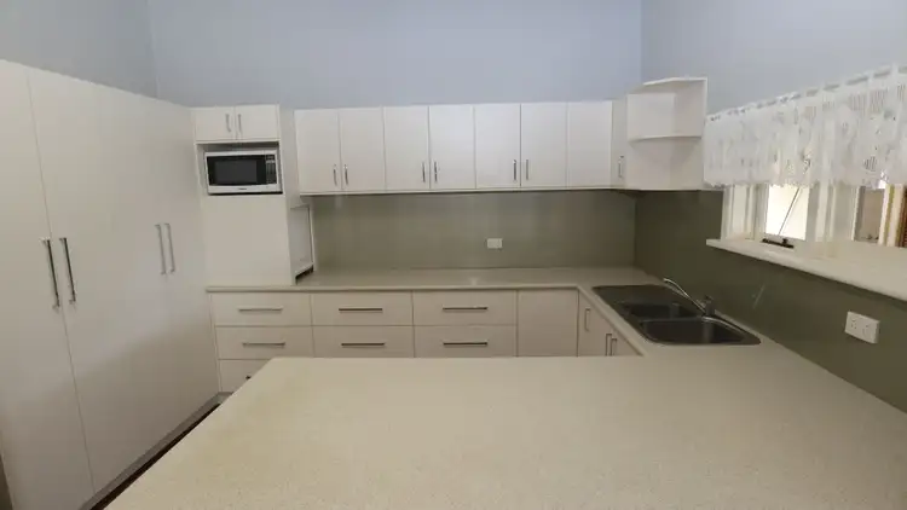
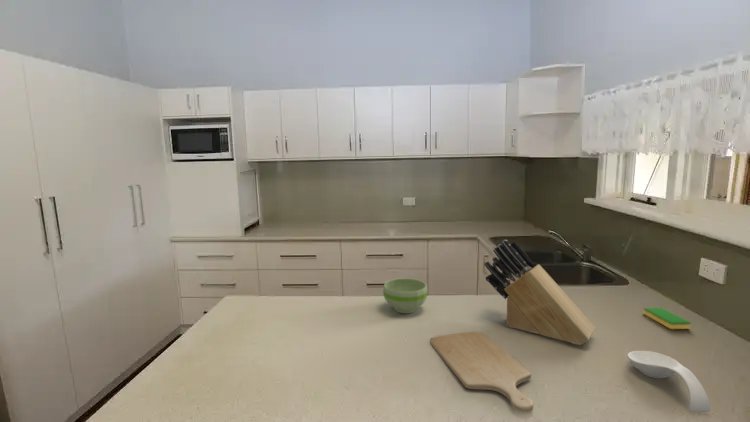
+ bowl (405, 296)
+ dish sponge (665, 317)
+ spoon rest (667, 371)
+ chopping board (485, 366)
+ knife block (537, 285)
